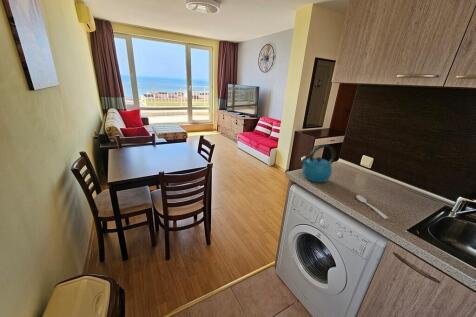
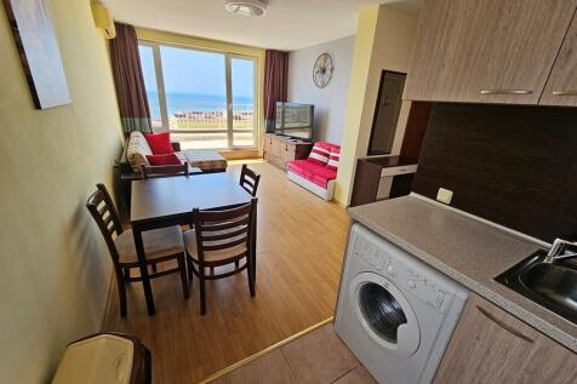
- kettle (316, 162)
- spoon (370, 205)
